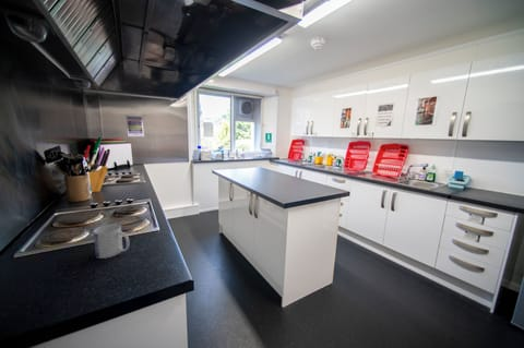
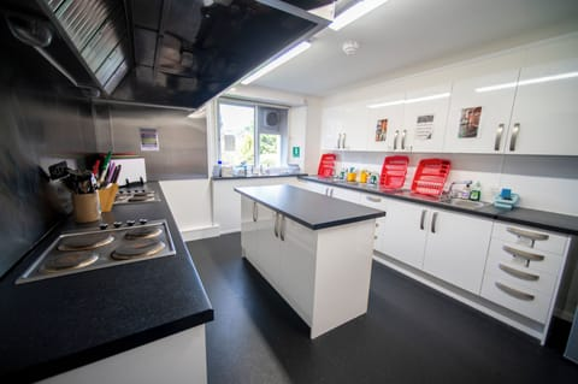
- mug (114, 240)
